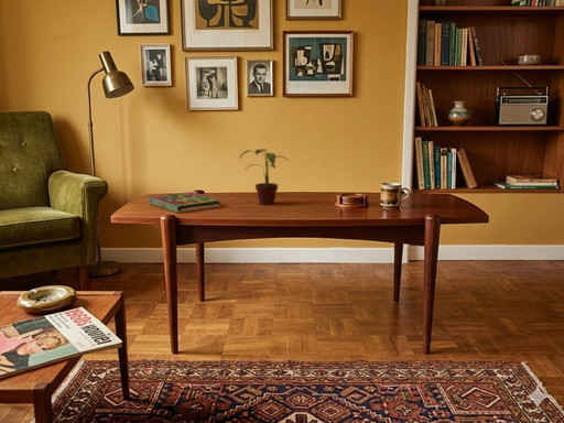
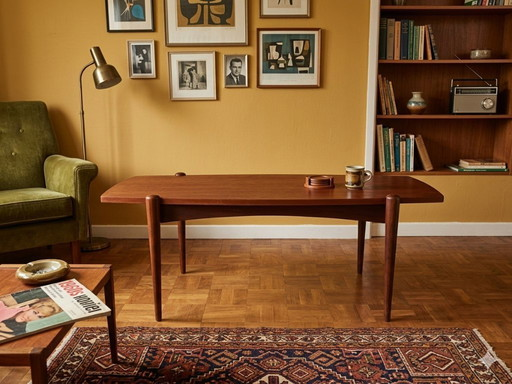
- potted plant (264, 176)
- book (184, 202)
